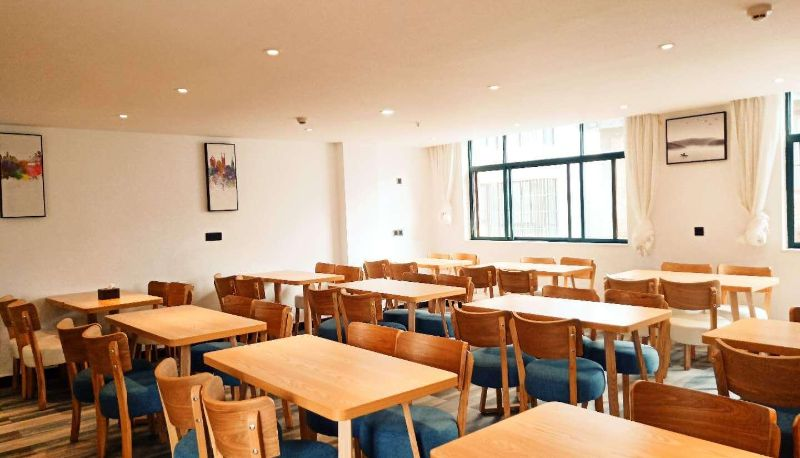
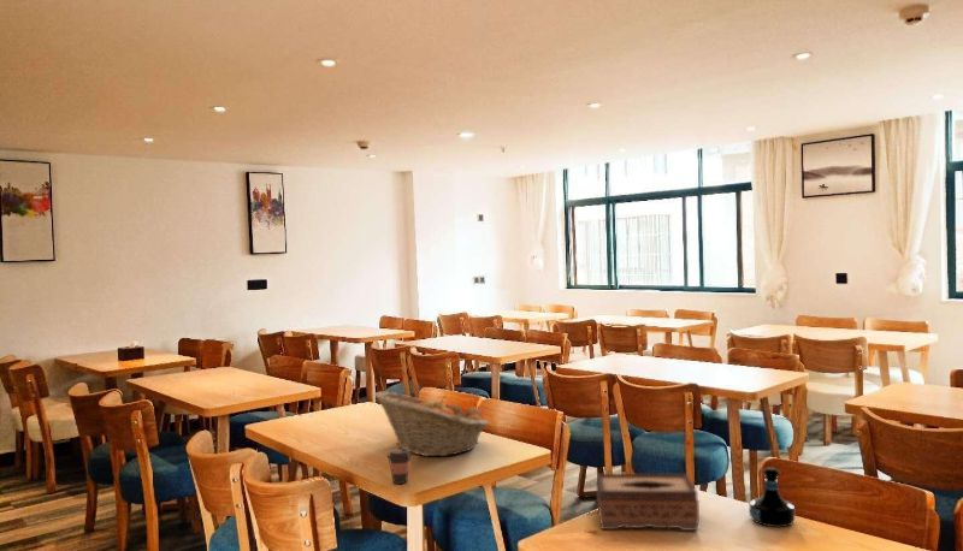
+ coffee cup (400, 466)
+ tissue box (645, 500)
+ fruit basket (430, 417)
+ tequila bottle (770, 493)
